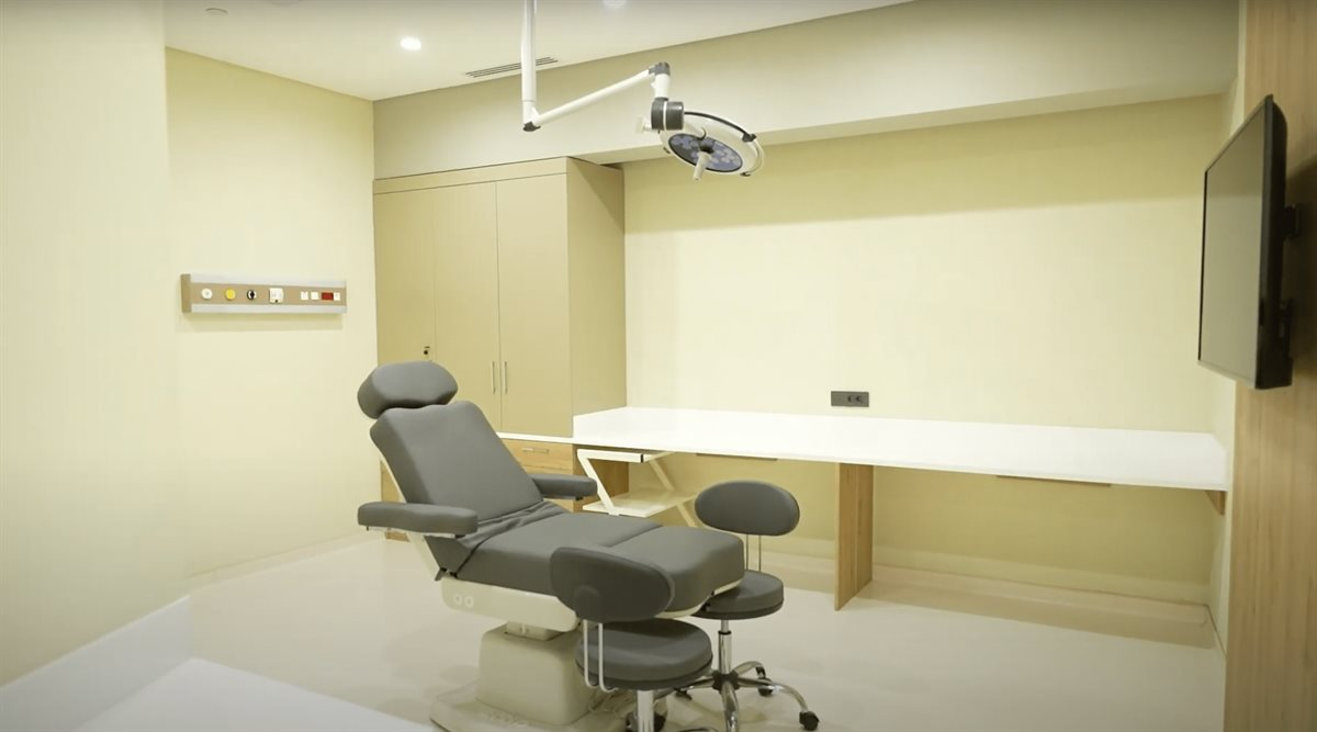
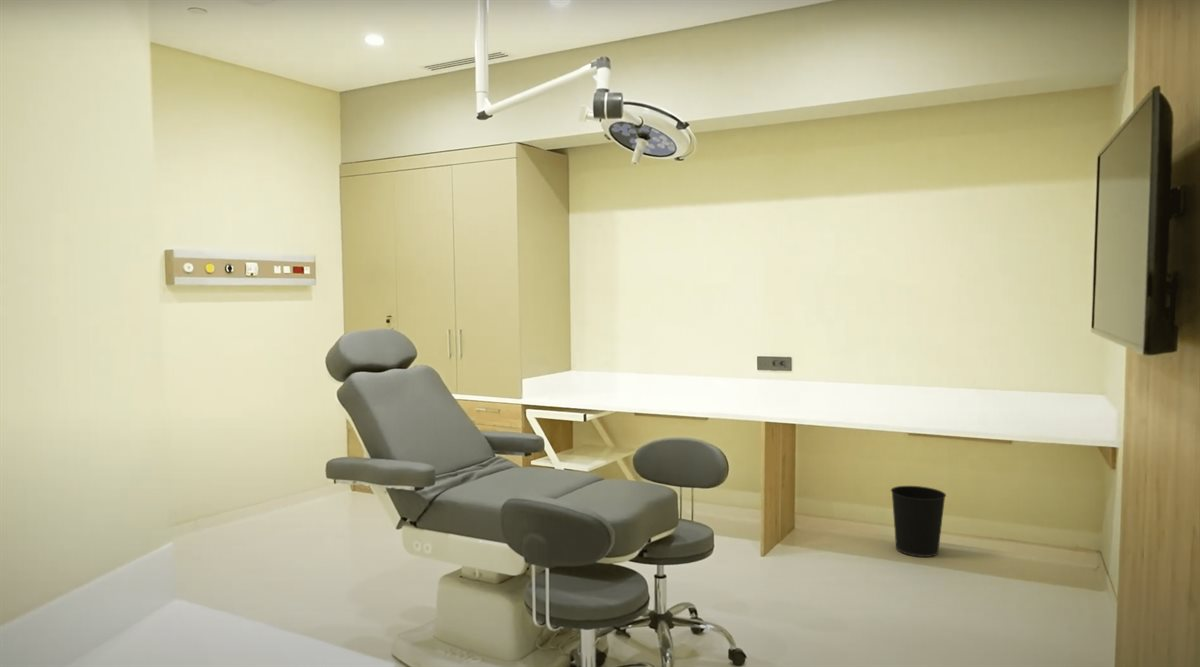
+ wastebasket (917, 521)
